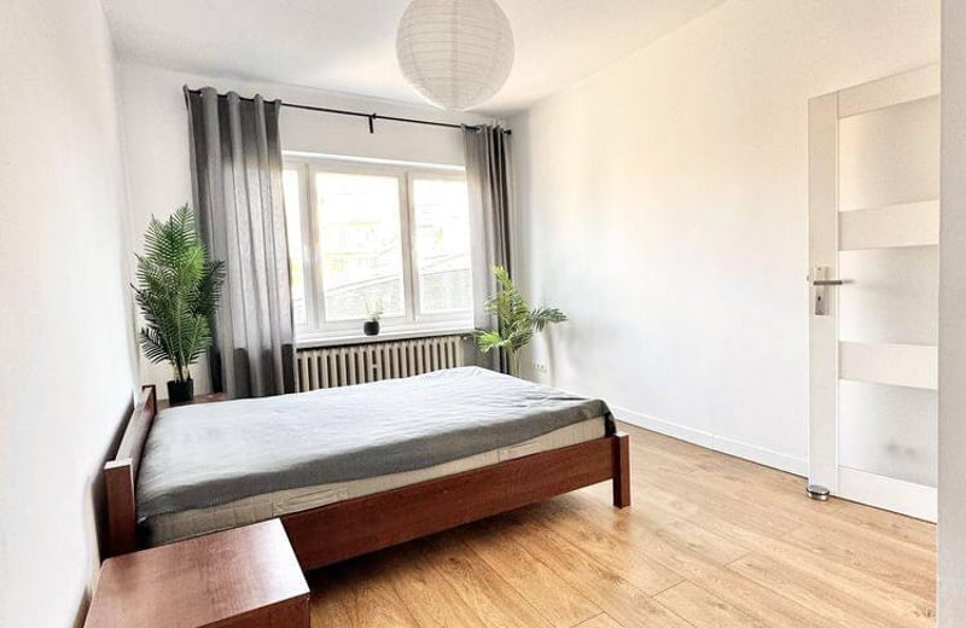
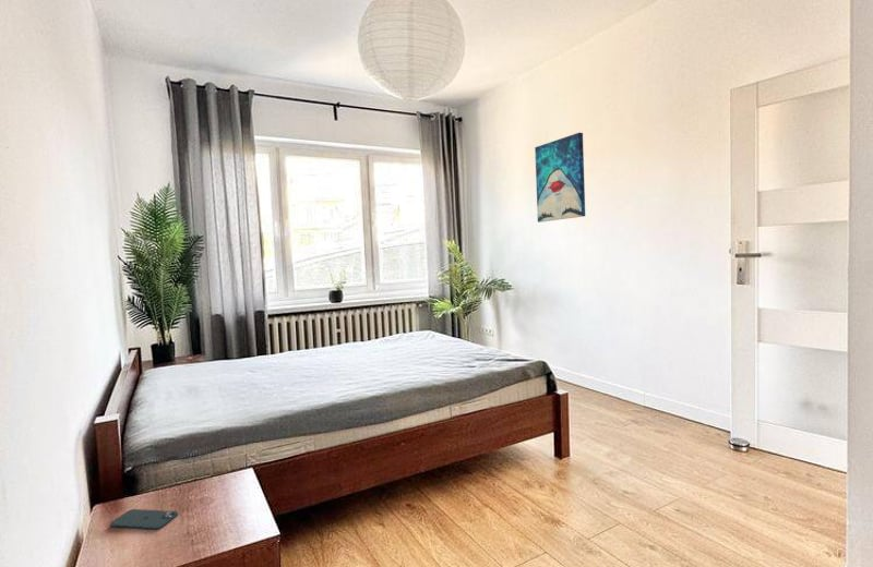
+ wall art (559, 180)
+ smartphone (144, 518)
